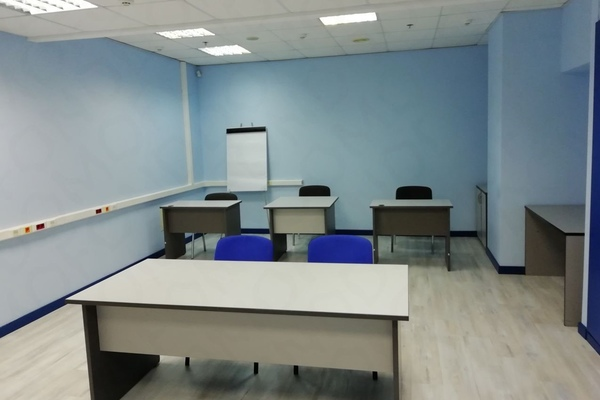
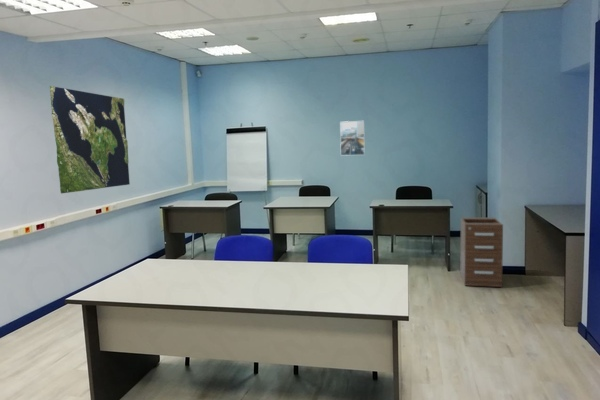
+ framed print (352, 138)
+ world map (95, 141)
+ filing cabinet (480, 250)
